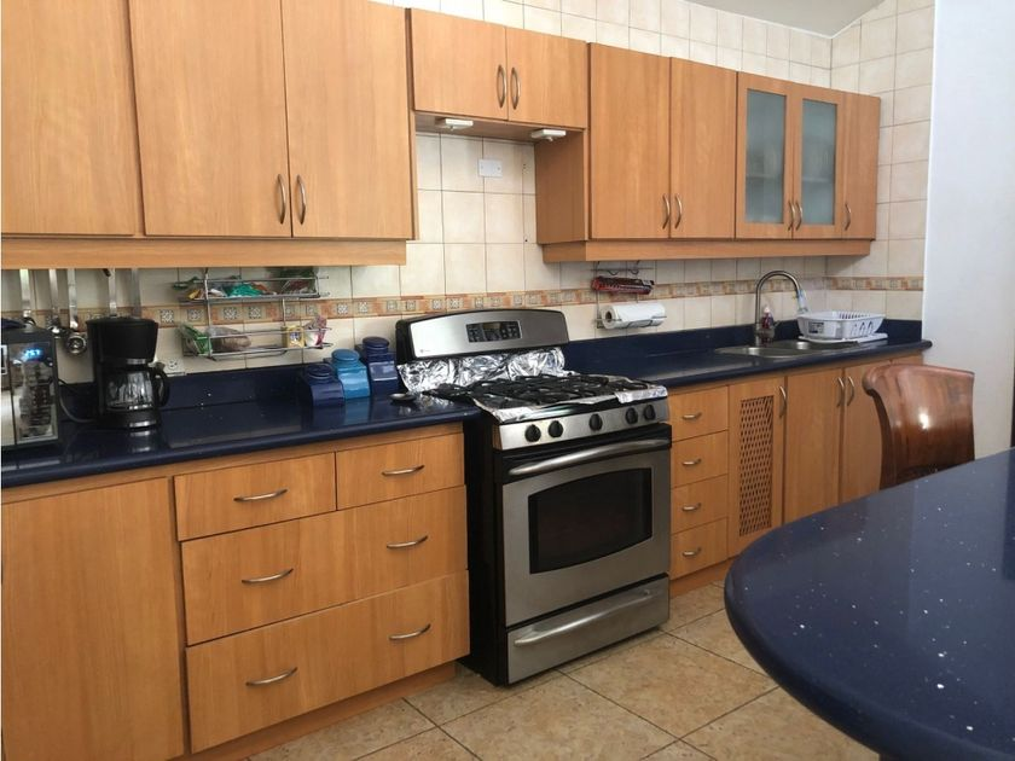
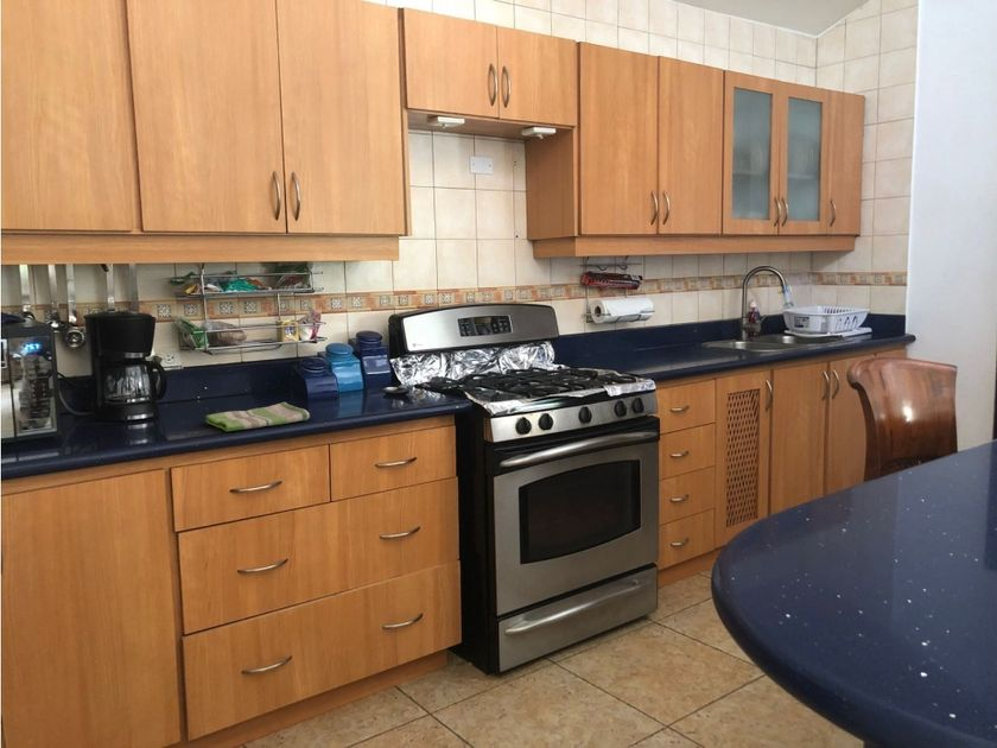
+ dish towel (258, 416)
